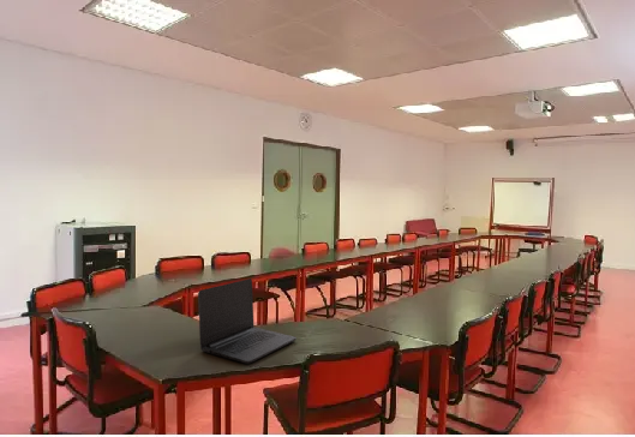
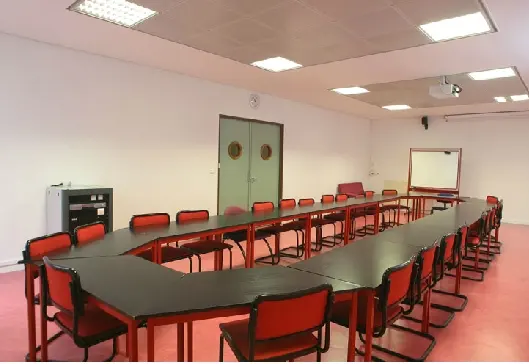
- laptop (248, 316)
